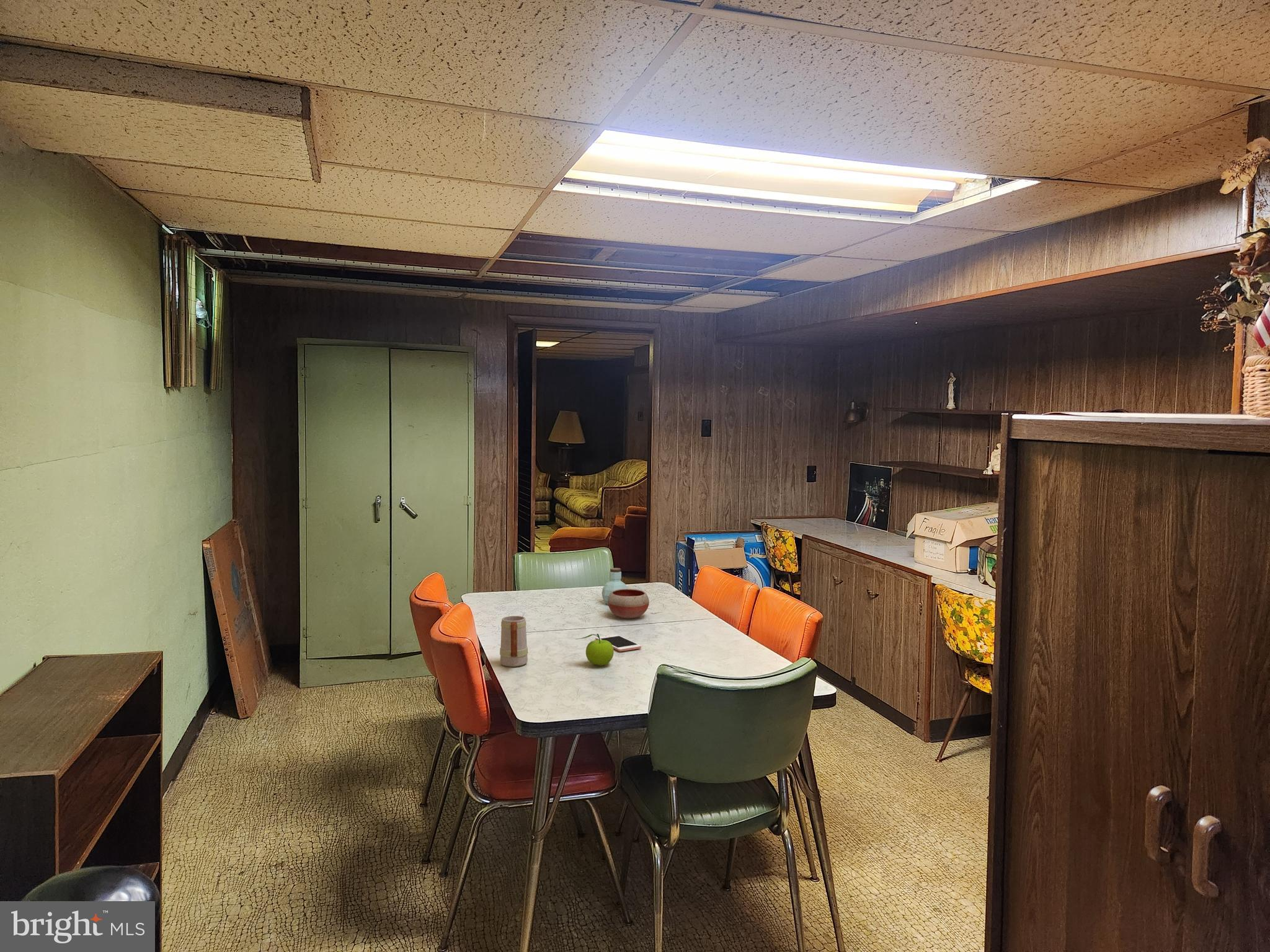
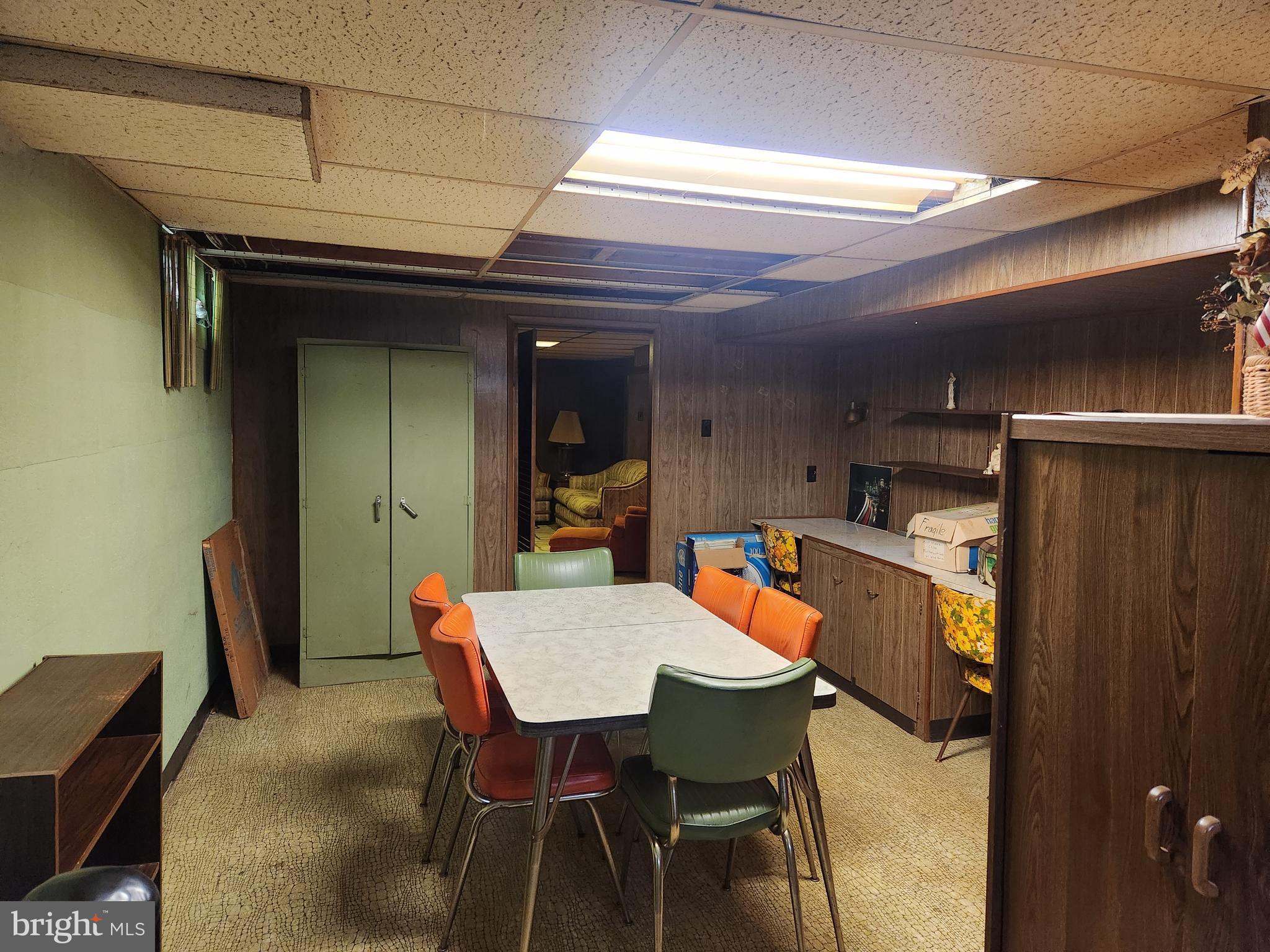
- jar (615, 586)
- bowl (628, 604)
- mug (513, 641)
- fruit (594, 648)
- cell phone (618, 642)
